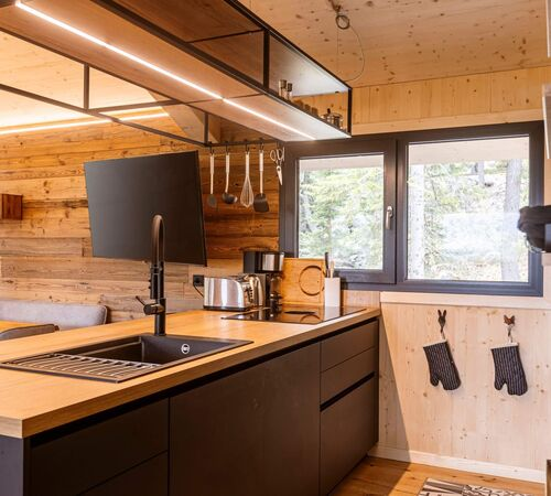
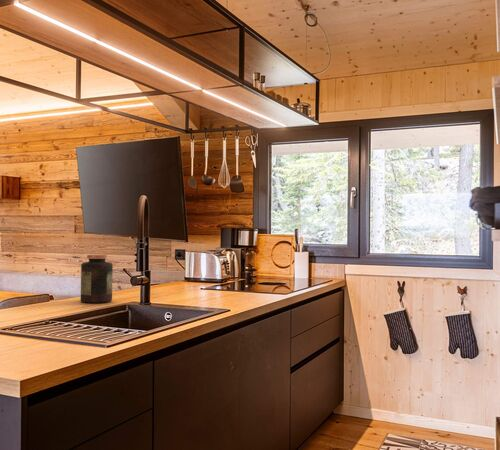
+ jar (96, 277)
